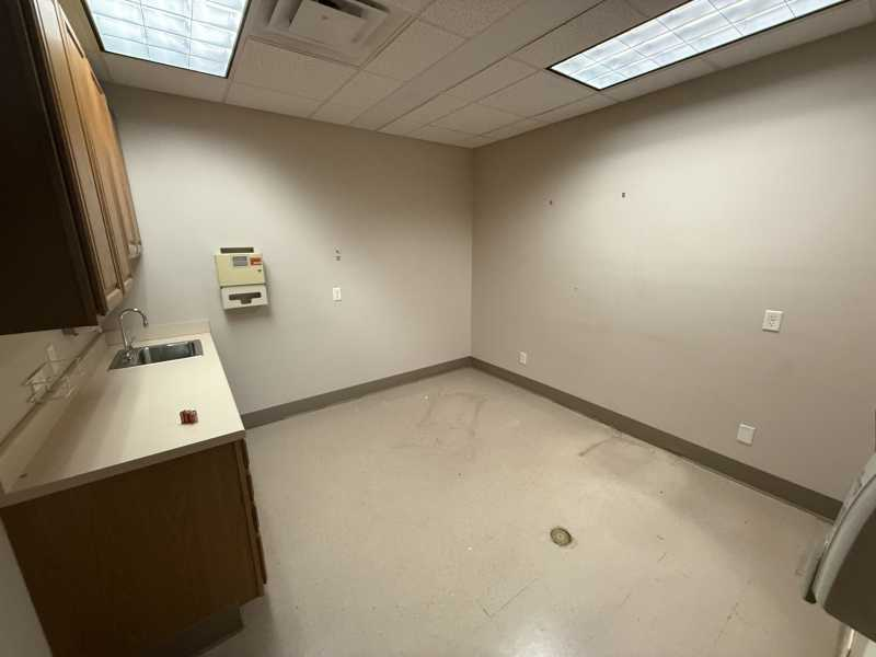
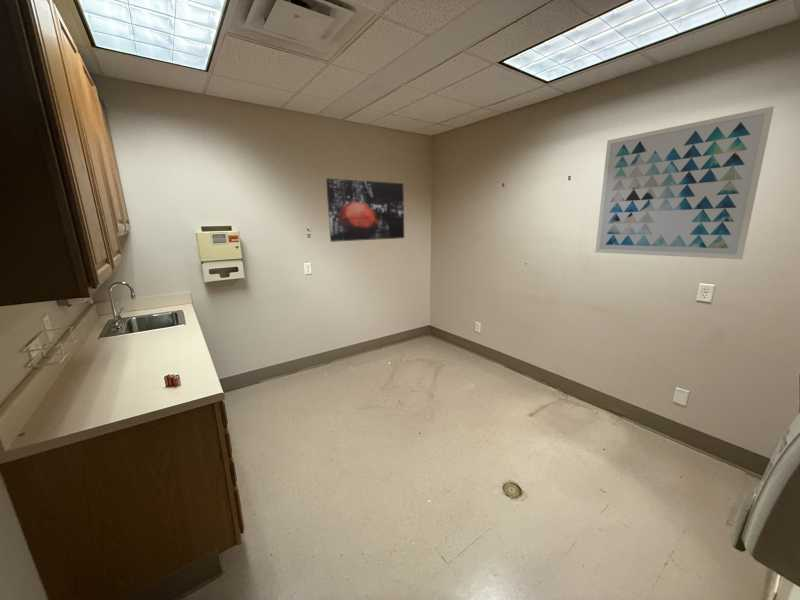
+ wall art (667, 193)
+ wall art (368, 211)
